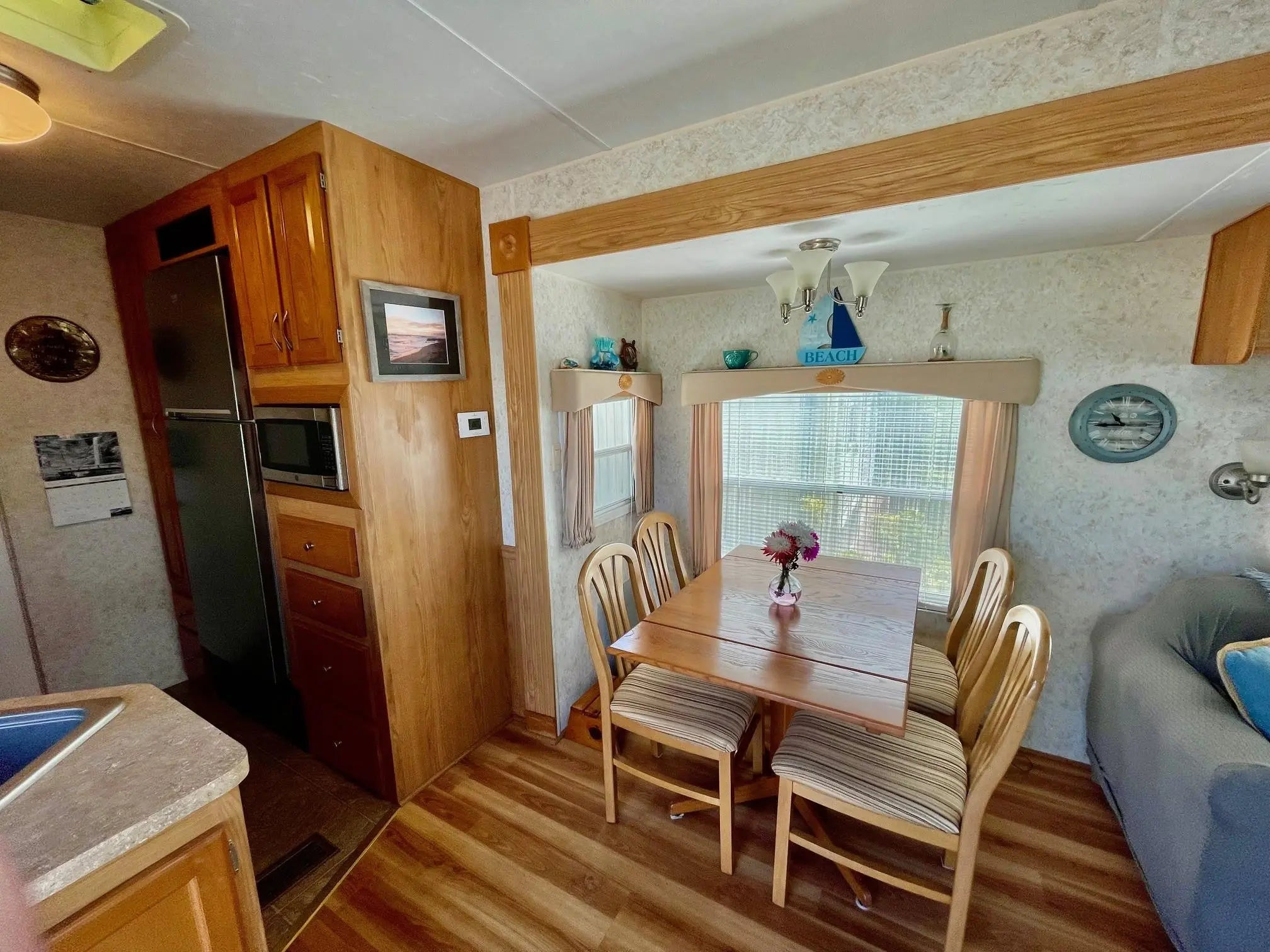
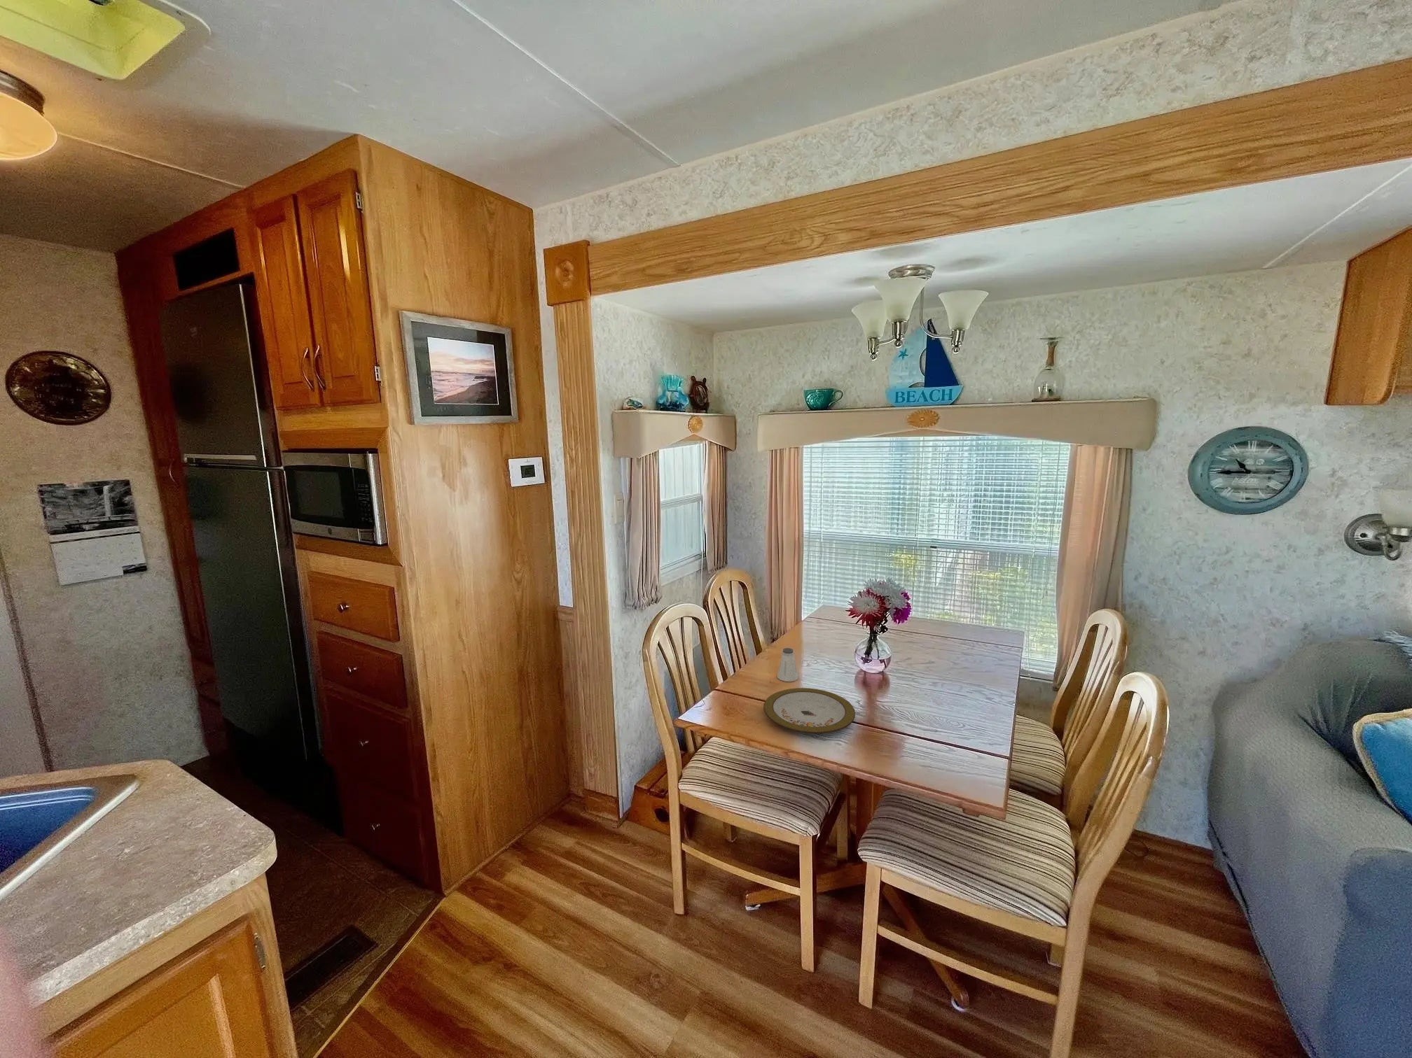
+ plate (808, 711)
+ saltshaker (787, 663)
